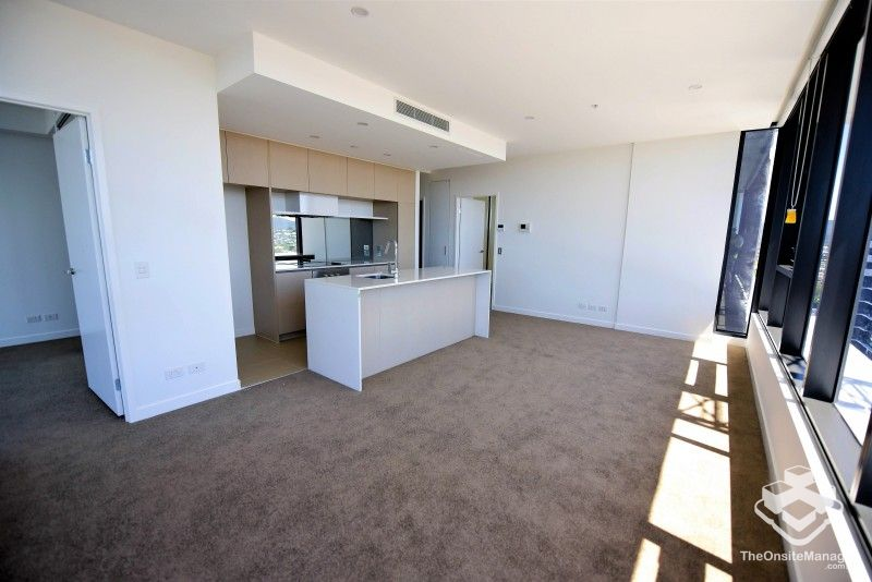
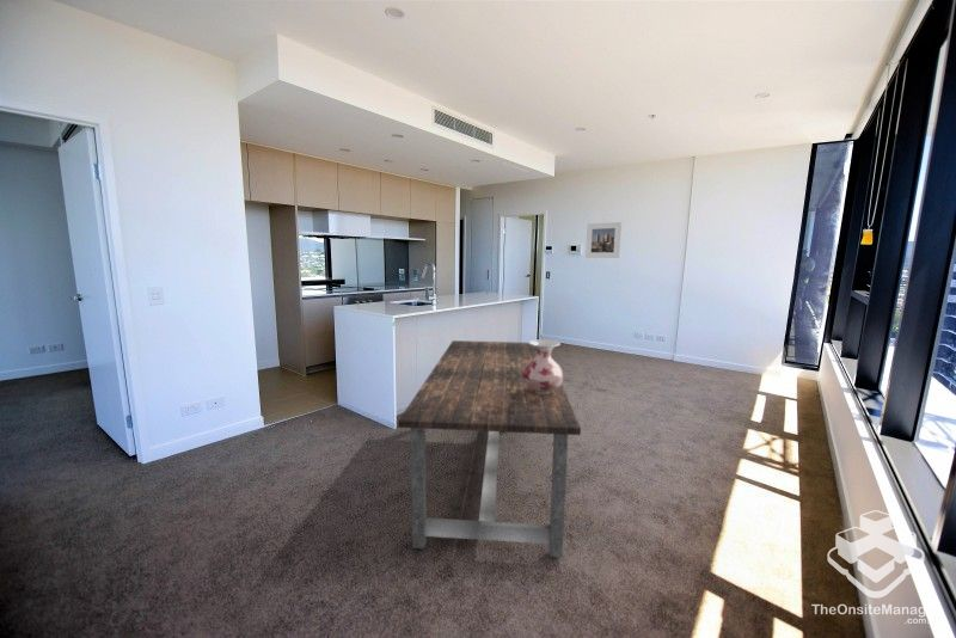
+ dining table (494, 417)
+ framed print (602, 240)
+ vase (543, 367)
